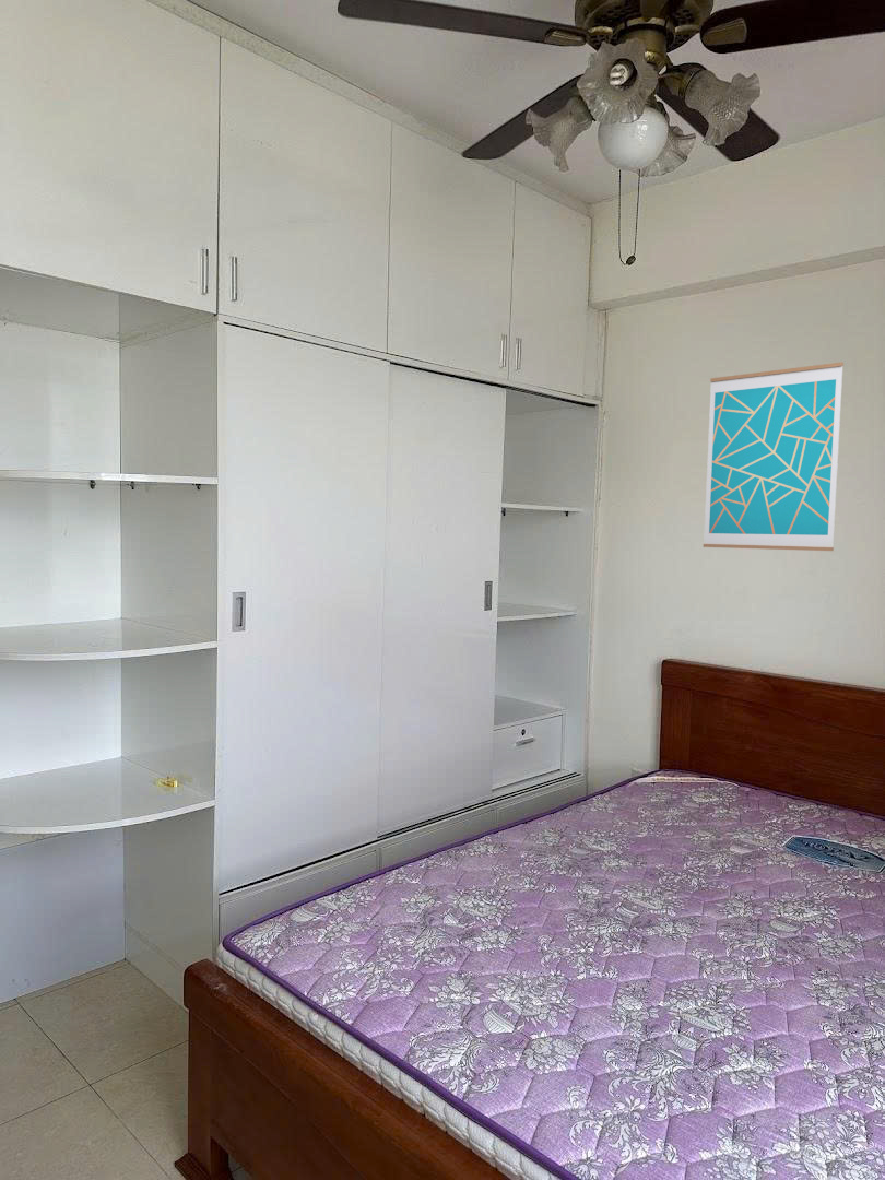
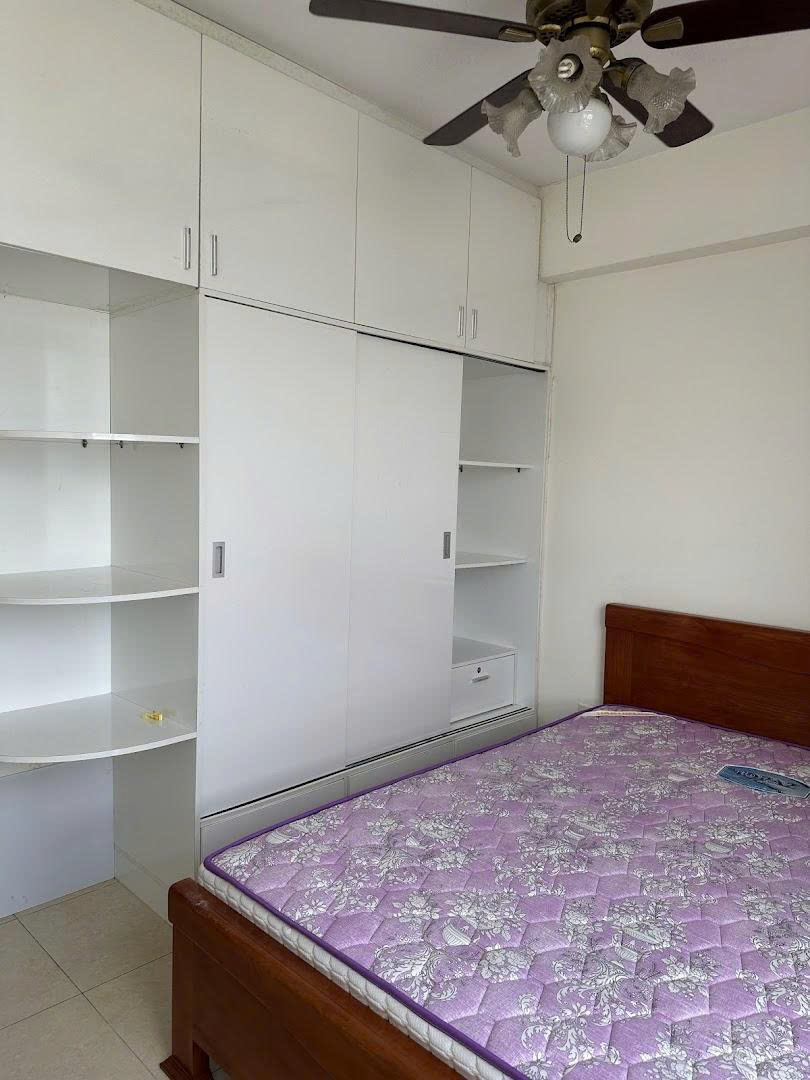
- wall art (768, 460)
